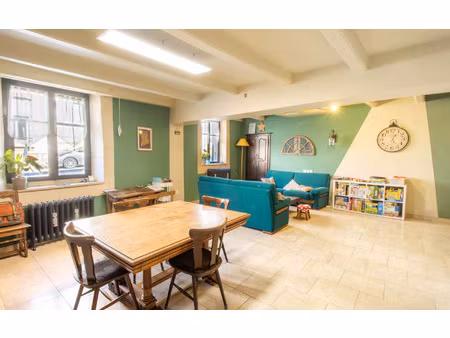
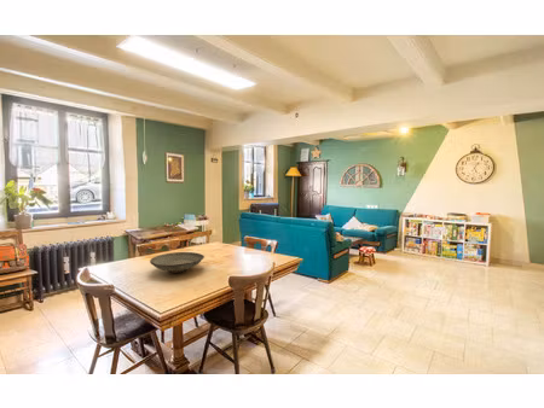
+ decorative bowl (178, 263)
